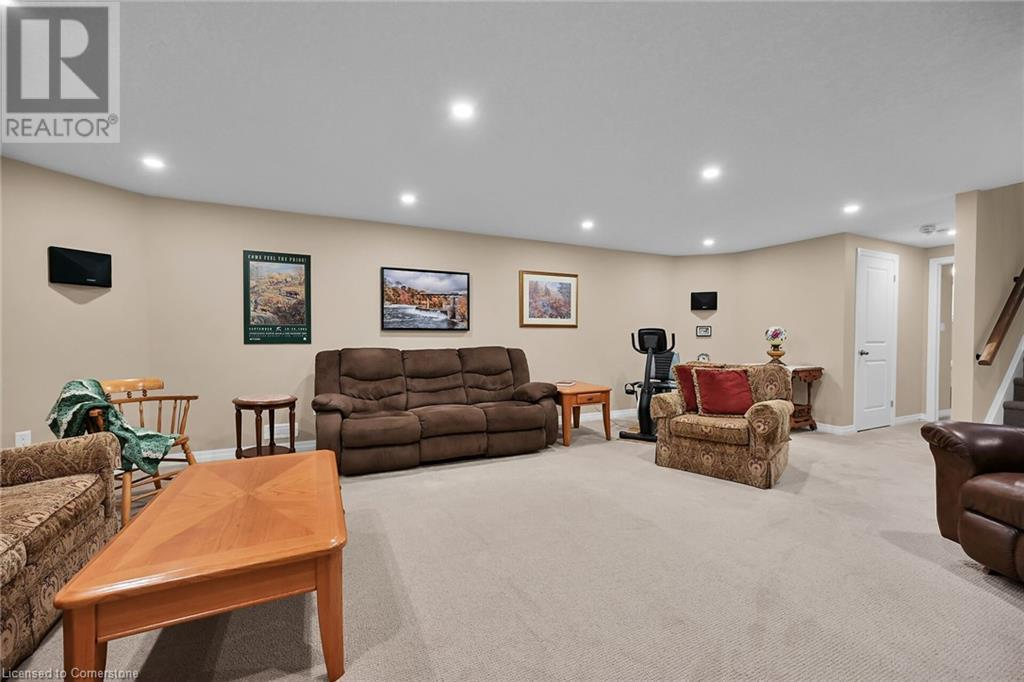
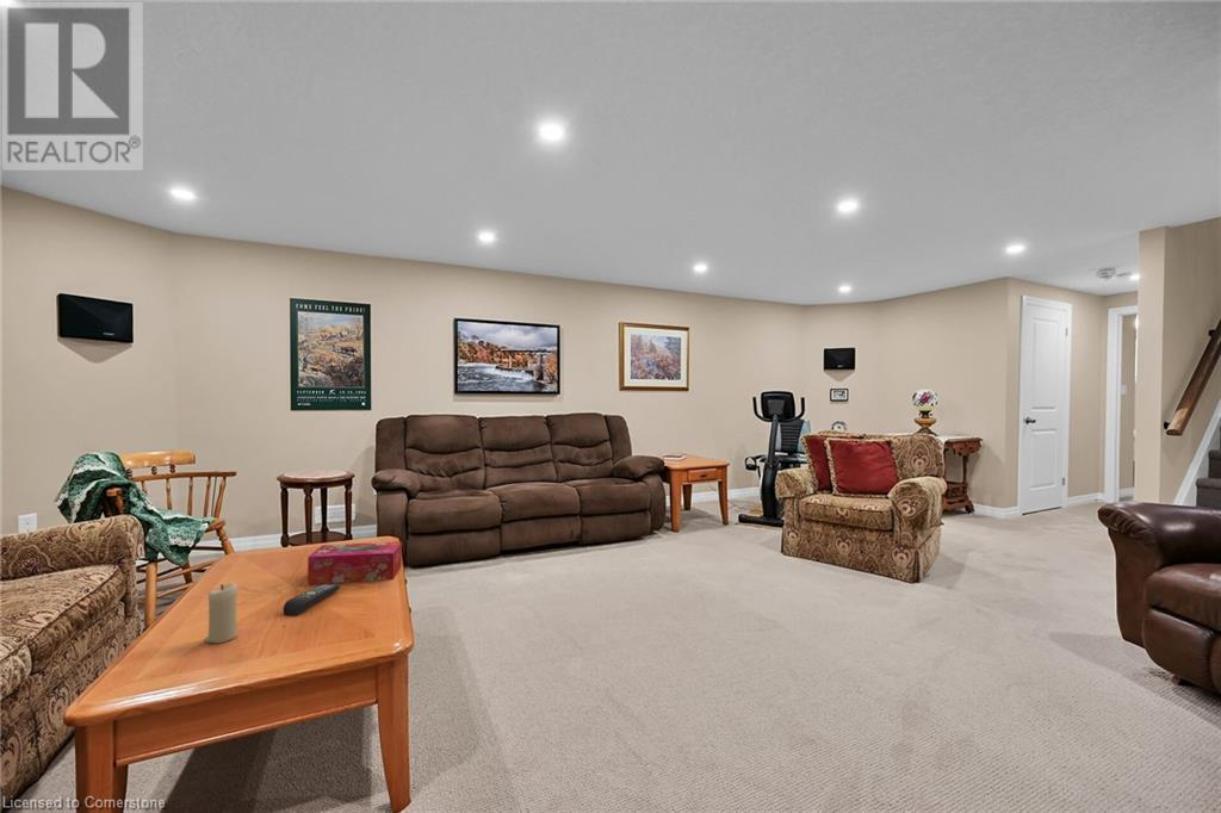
+ candle (221, 610)
+ remote control (312, 596)
+ tissue box (357, 561)
